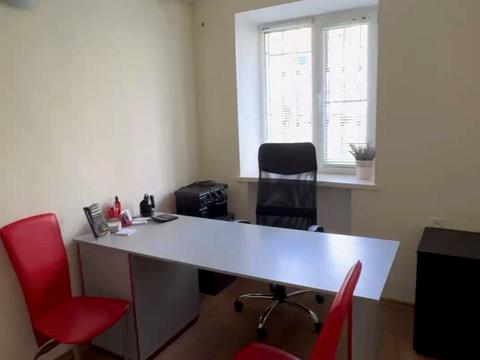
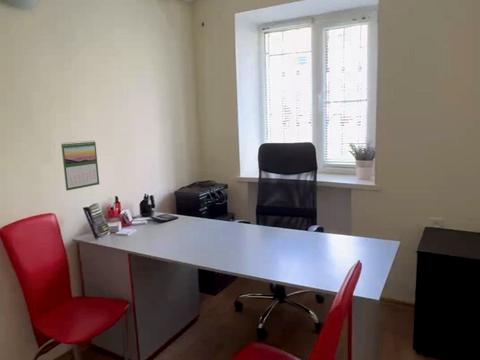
+ calendar (81, 164)
